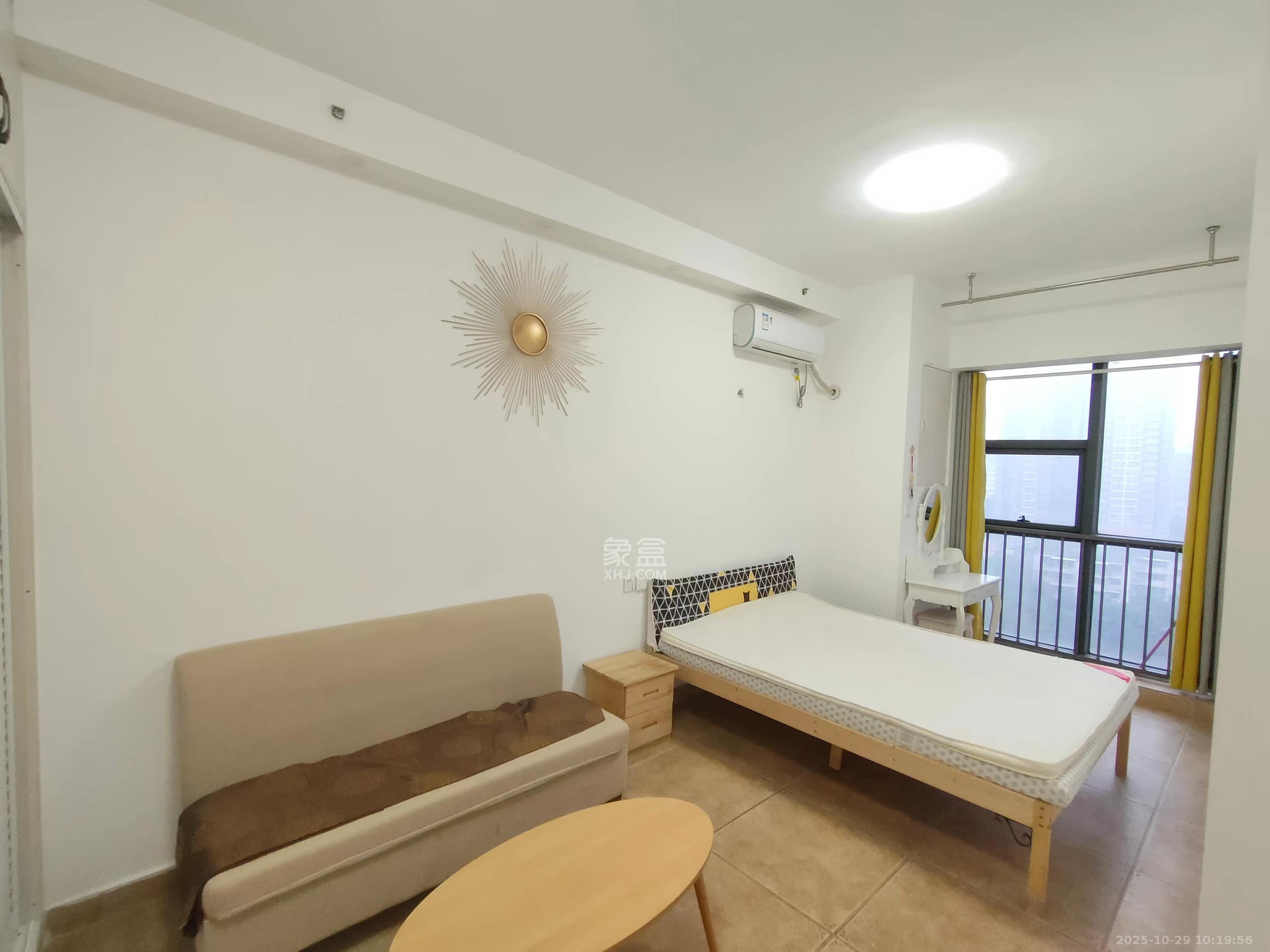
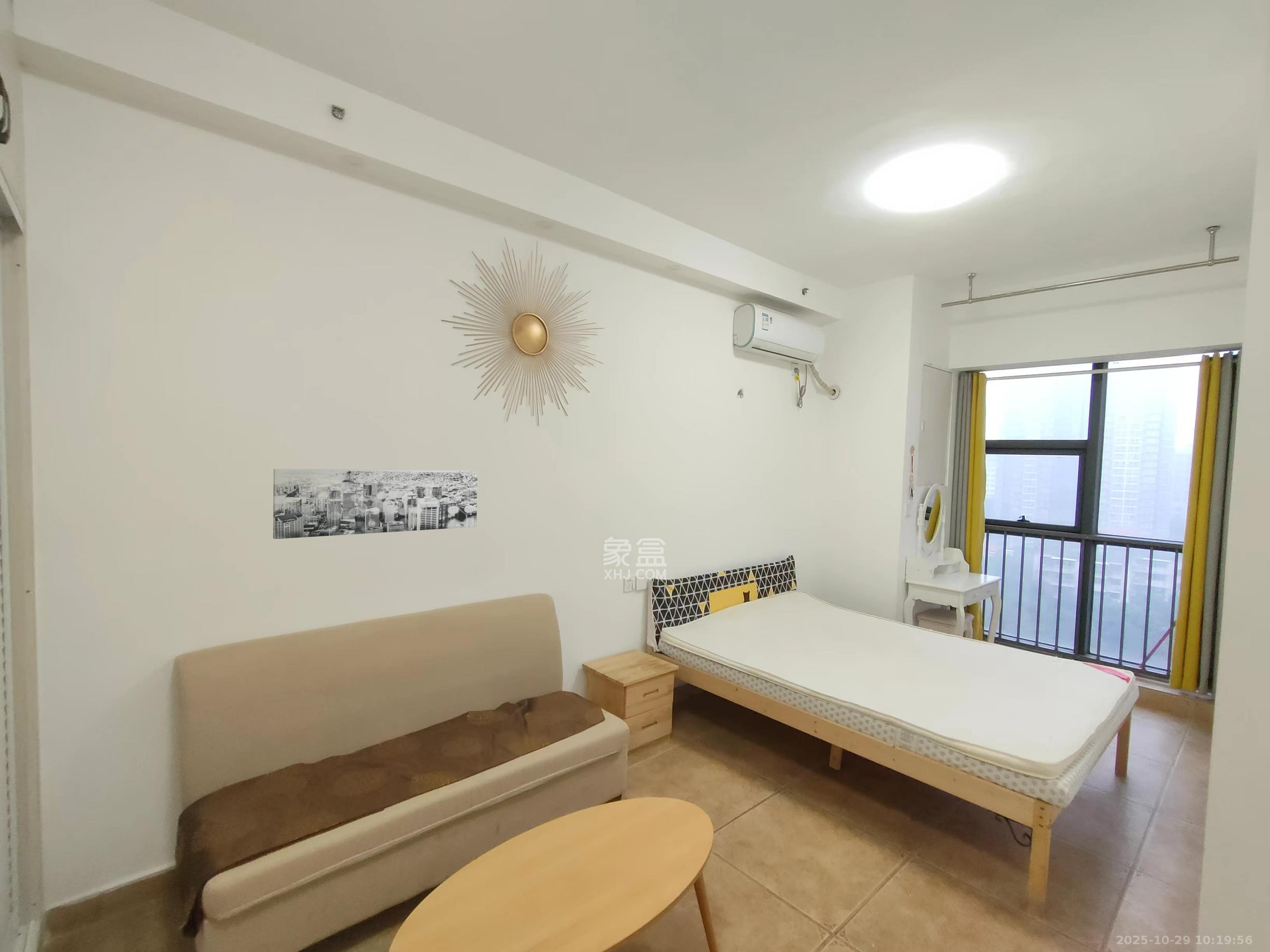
+ wall art (385, 501)
